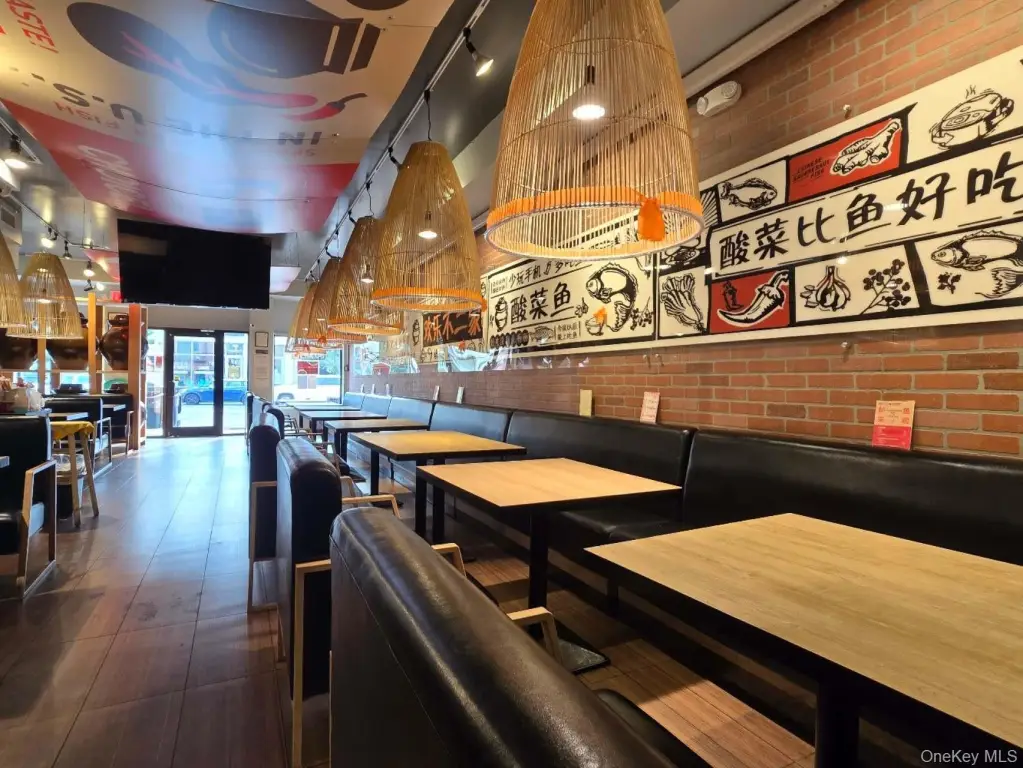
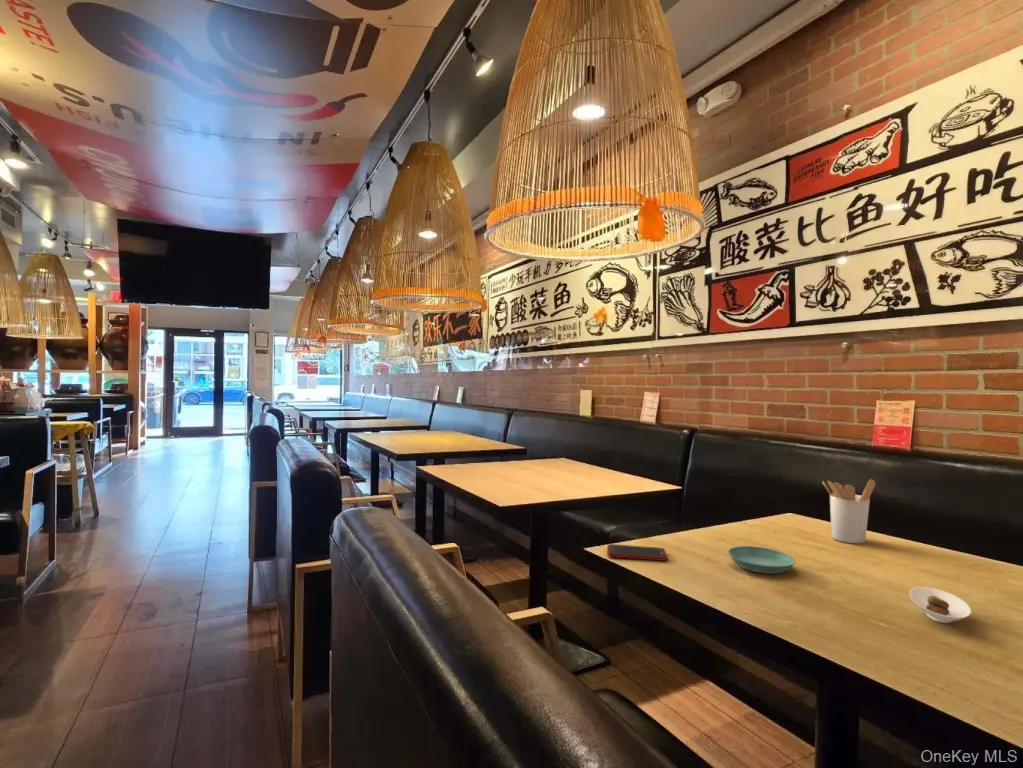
+ saucer (938, 606)
+ cell phone (636, 552)
+ utensil holder (846, 509)
+ saucer (760, 560)
